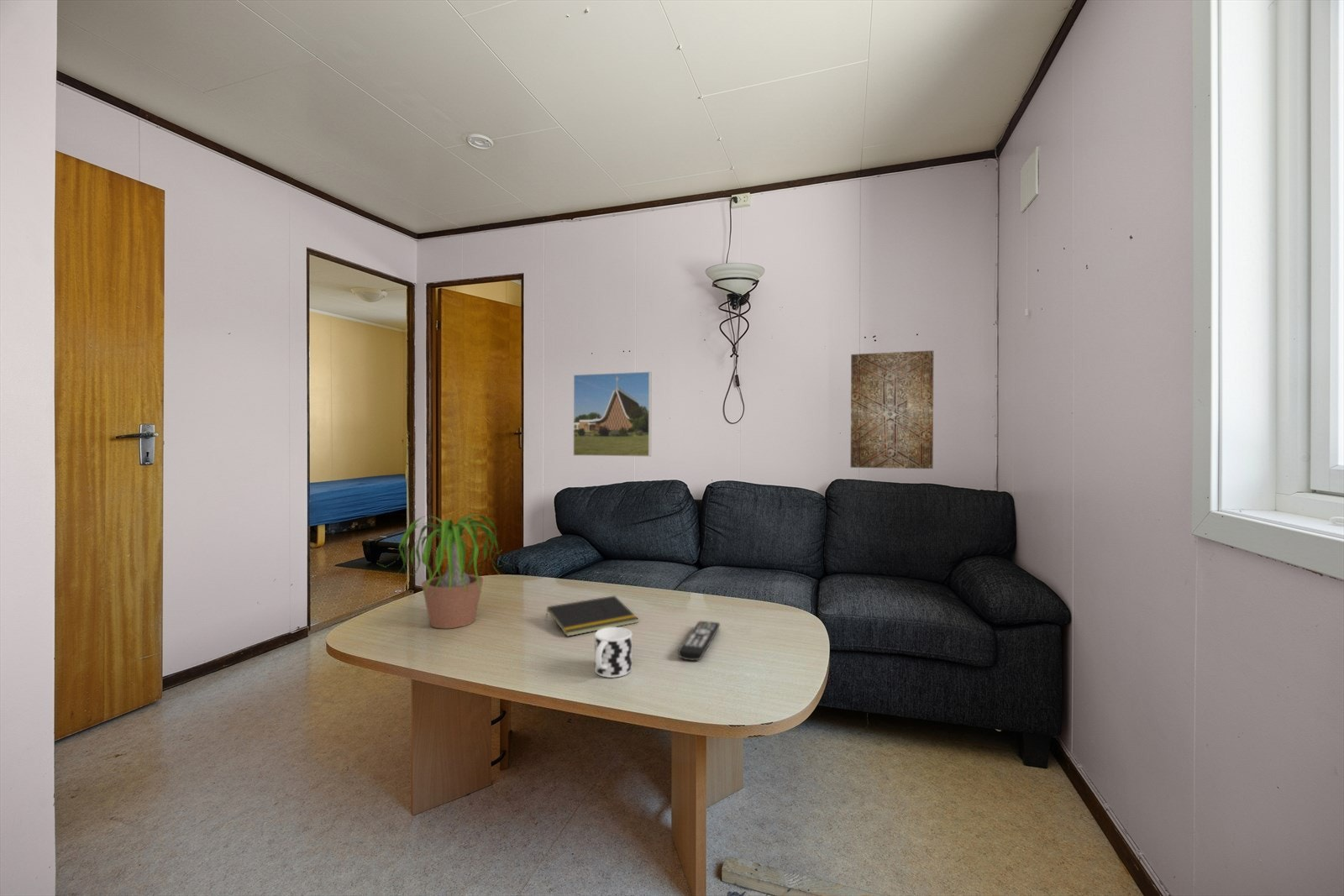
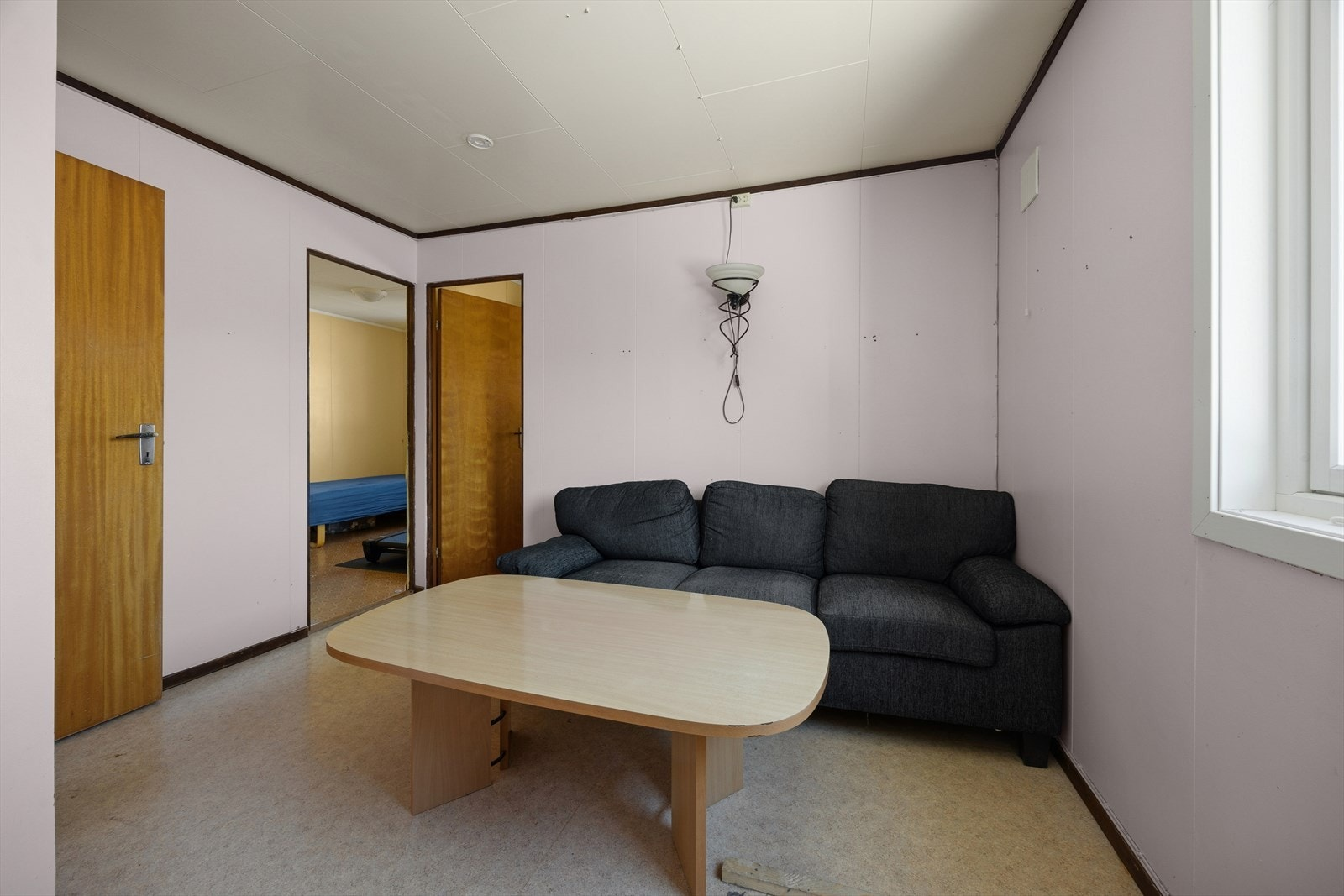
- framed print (612, 414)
- remote control (700, 639)
- potted plant (445, 573)
- notepad (592, 614)
- cup (610, 653)
- wall art (890, 410)
